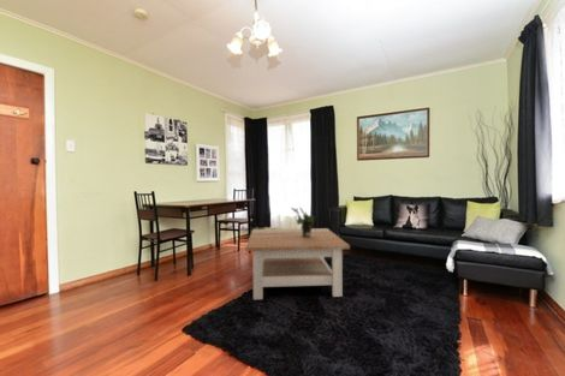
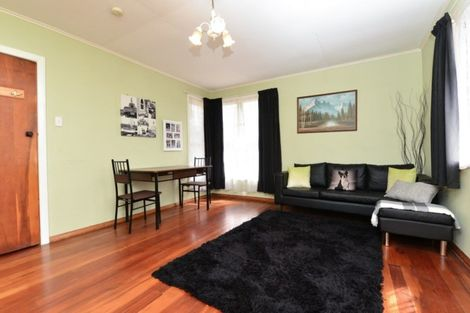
- coffee table (293, 258)
- potted plant (302, 222)
